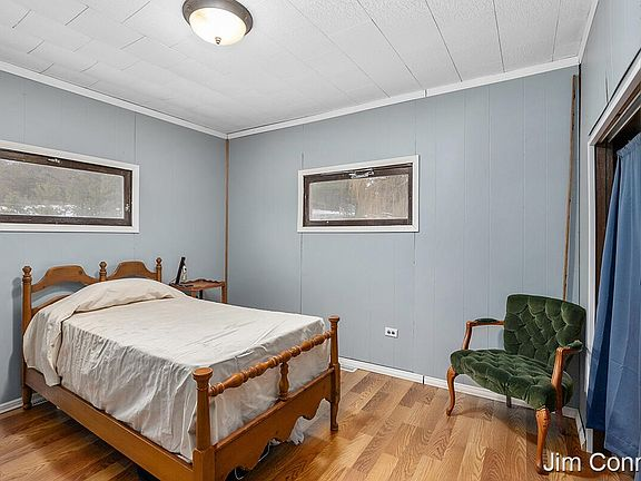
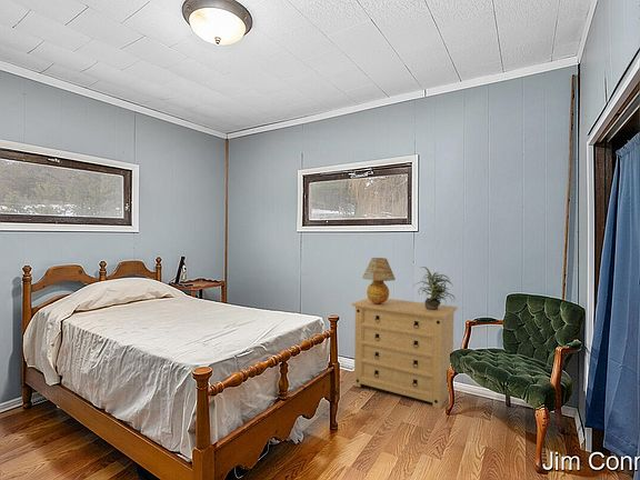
+ potted plant (433, 287)
+ dresser (402, 347)
+ table lamp (378, 280)
